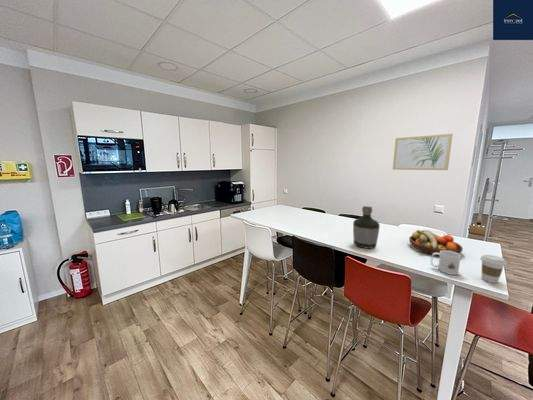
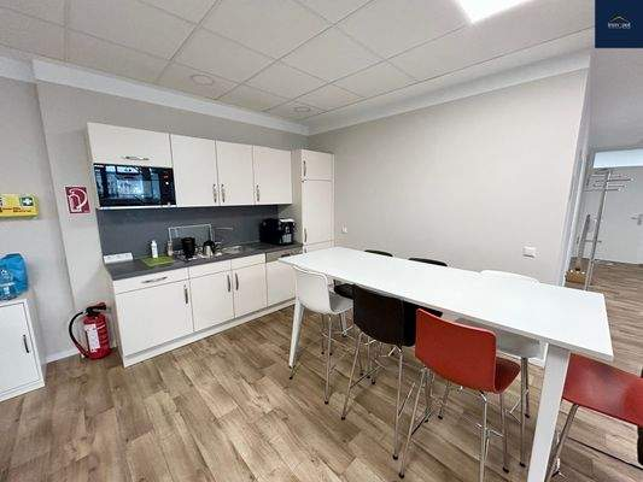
- wall art (420, 153)
- fruit bowl (434, 240)
- mug (444, 261)
- coffee cup (491, 268)
- bottle (365, 226)
